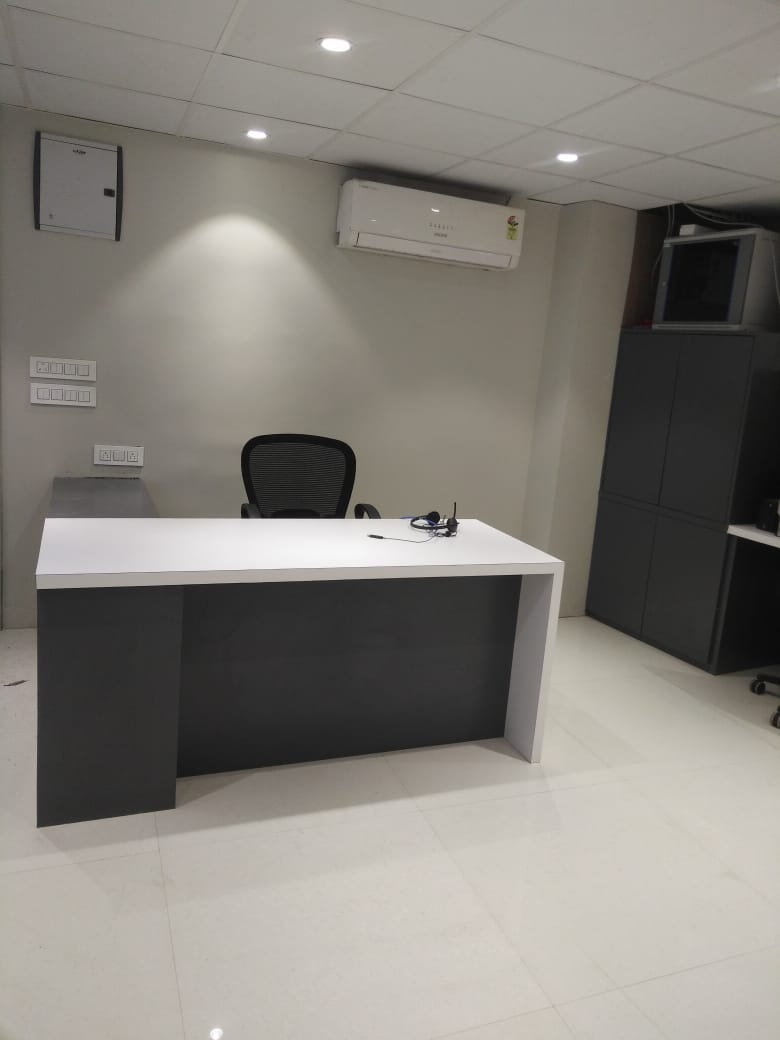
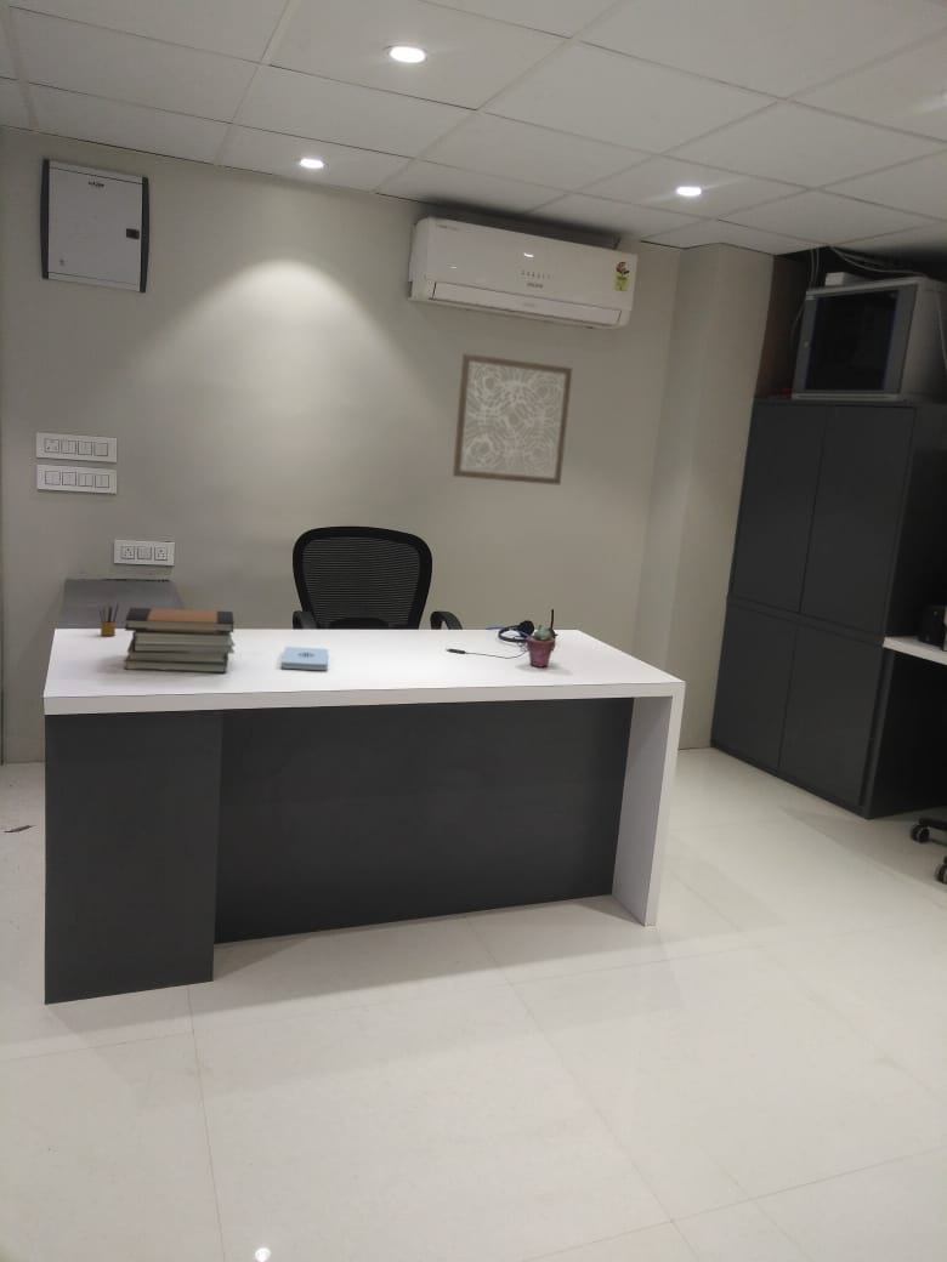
+ wall art (509, 422)
+ book stack (181, 639)
+ notepad (305, 658)
+ potted succulent (540, 646)
+ pencil box (108, 619)
